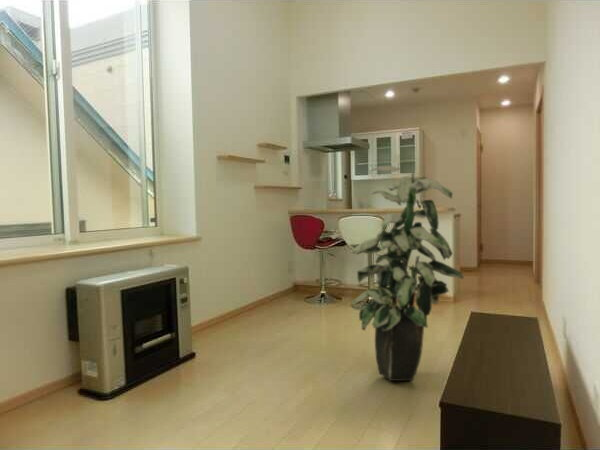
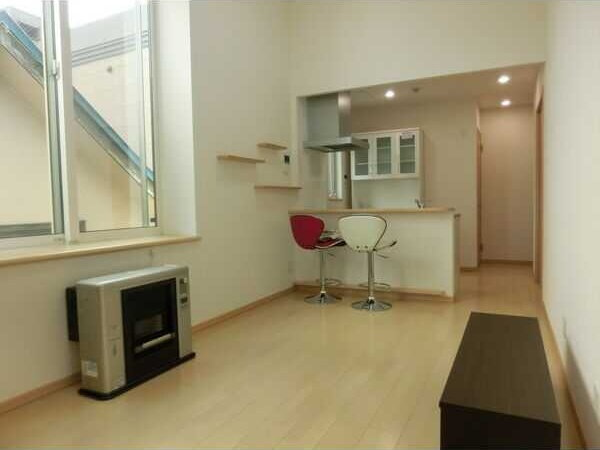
- indoor plant (399, 270)
